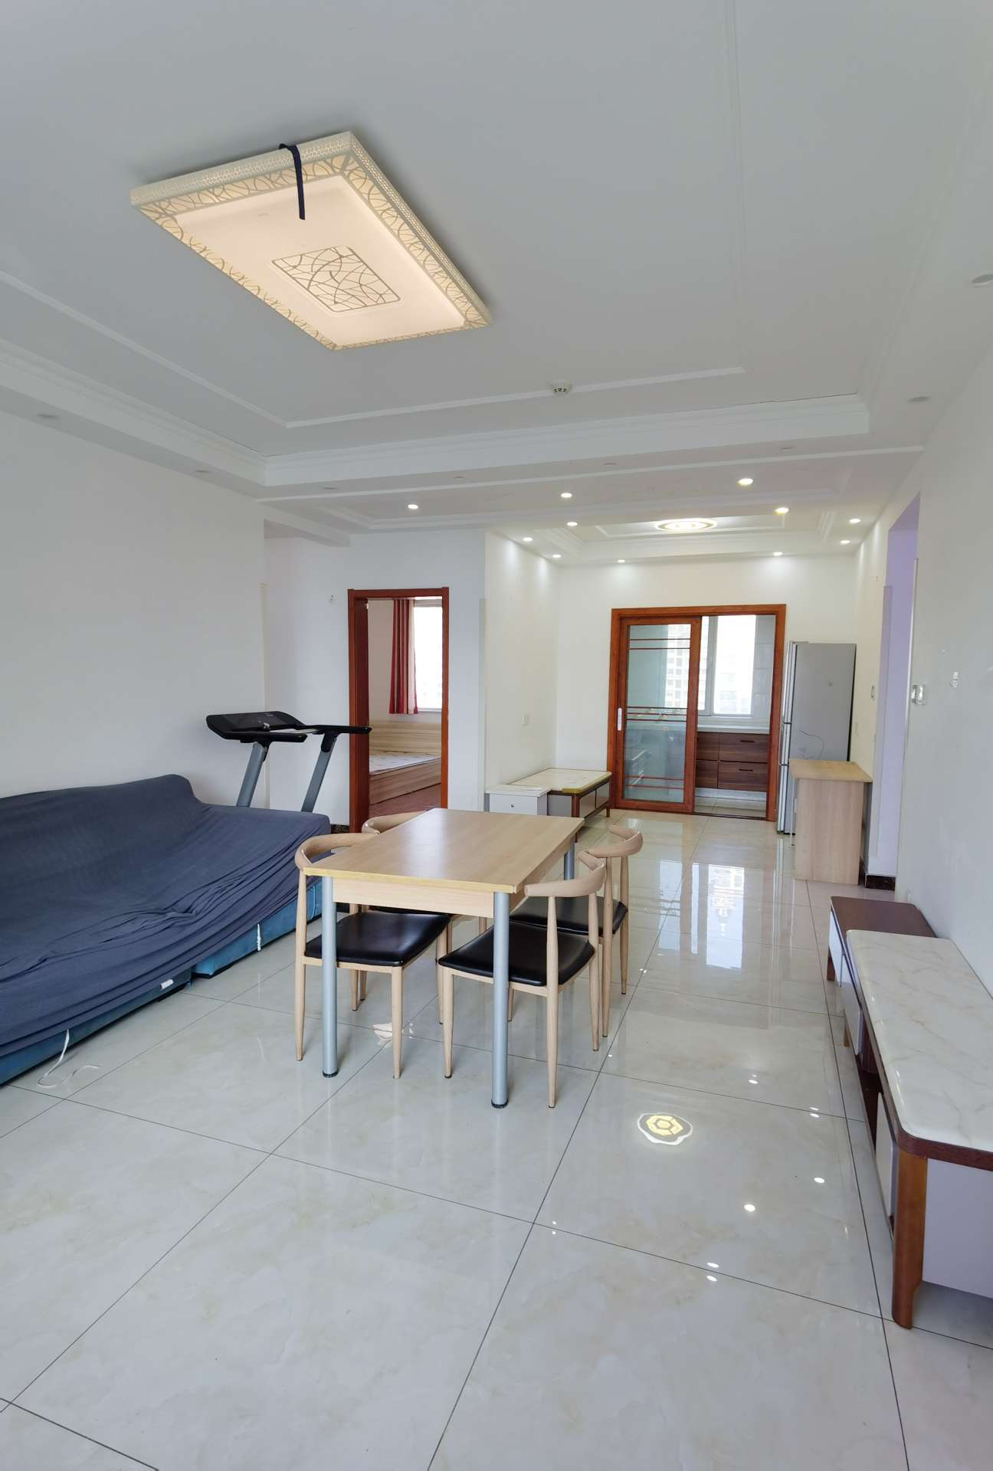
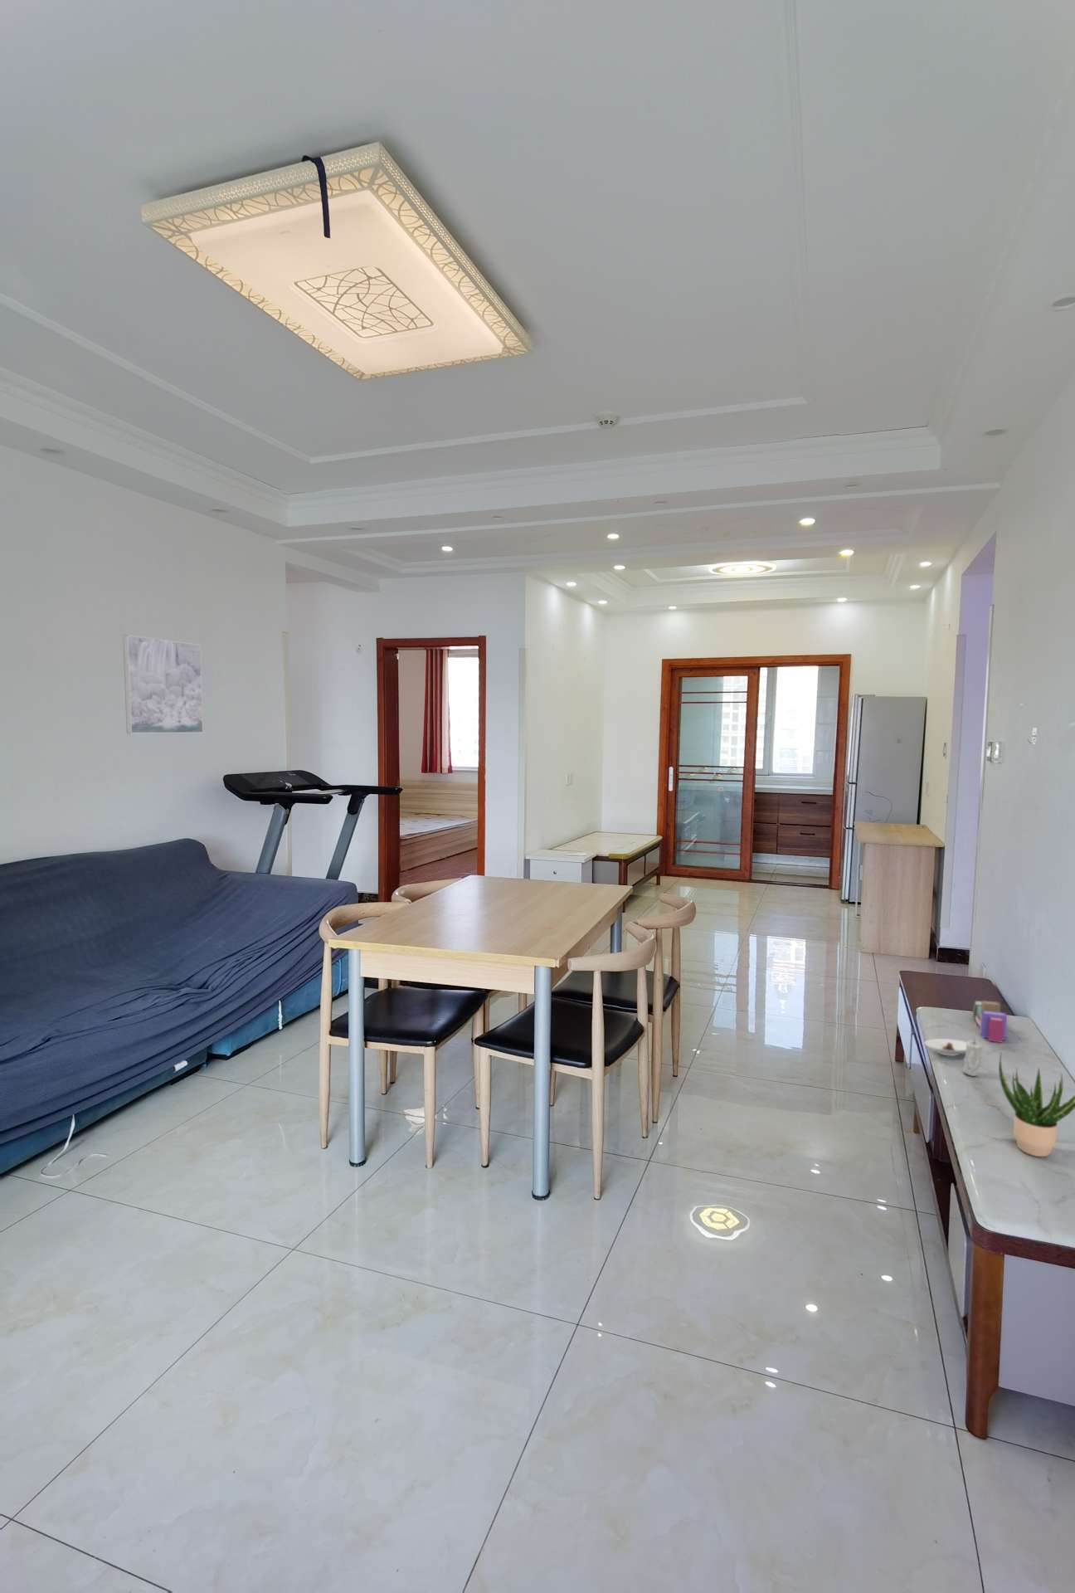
+ candle (973, 1054)
+ saucer (948, 1047)
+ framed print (166, 686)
+ potted plant (1039, 1102)
+ book (987, 1014)
